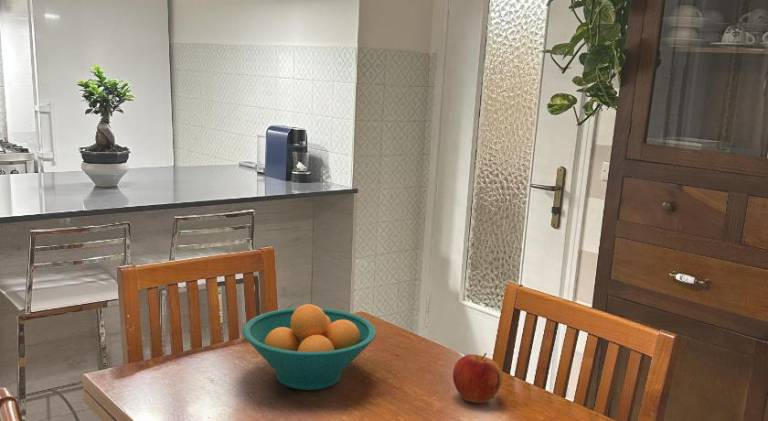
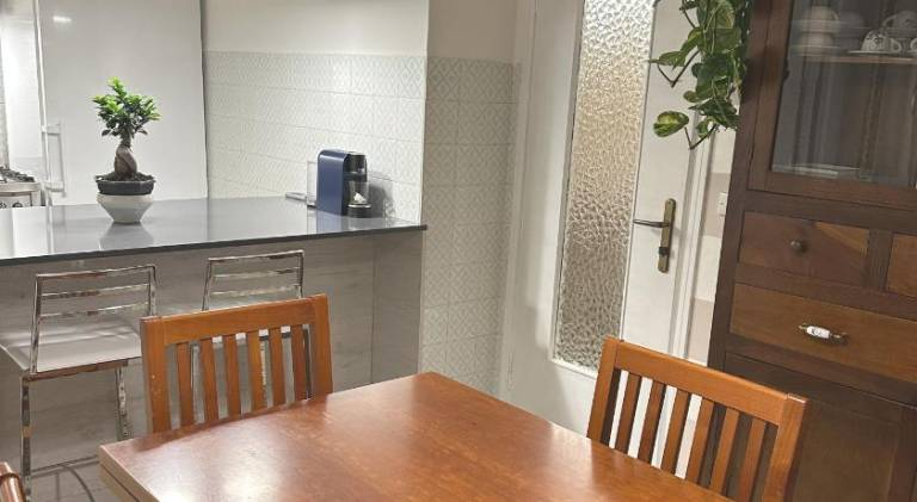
- fruit bowl (309, 341)
- apple (477, 375)
